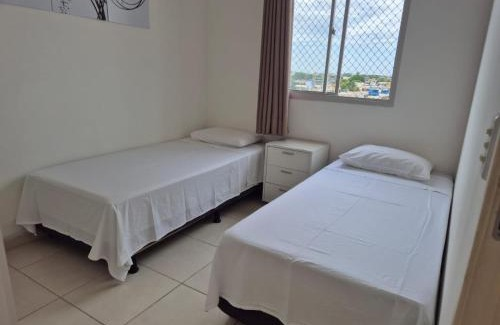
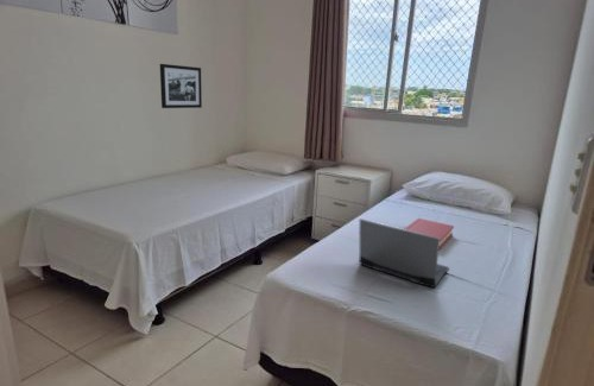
+ laptop computer (404, 245)
+ hardback book (426, 232)
+ picture frame (182, 87)
